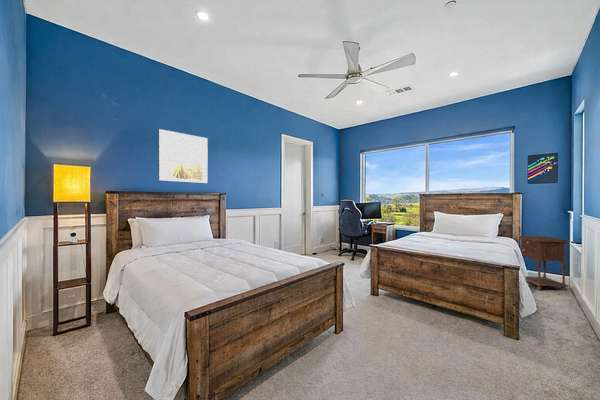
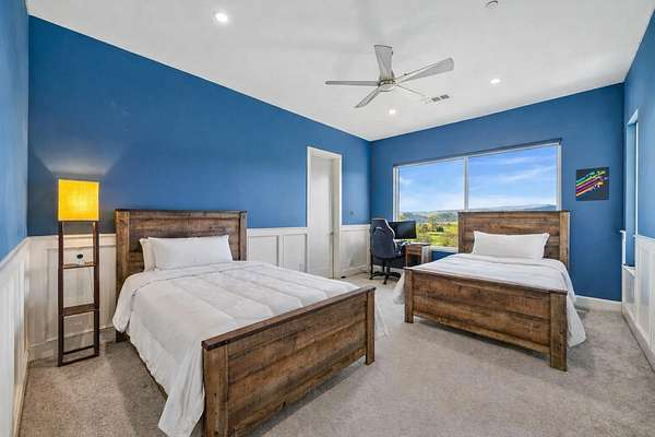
- nightstand (541, 261)
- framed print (184, 158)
